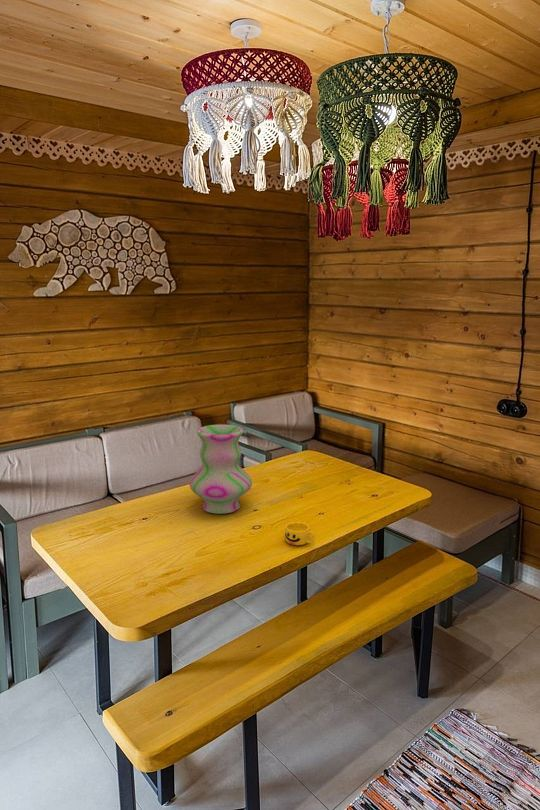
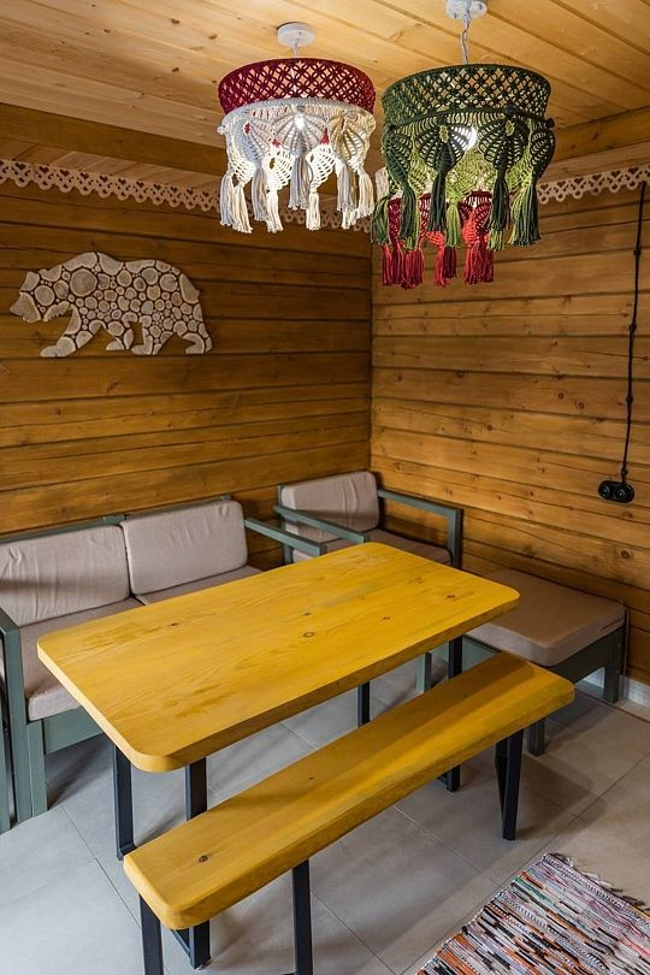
- cup (300, 534)
- vase (220, 469)
